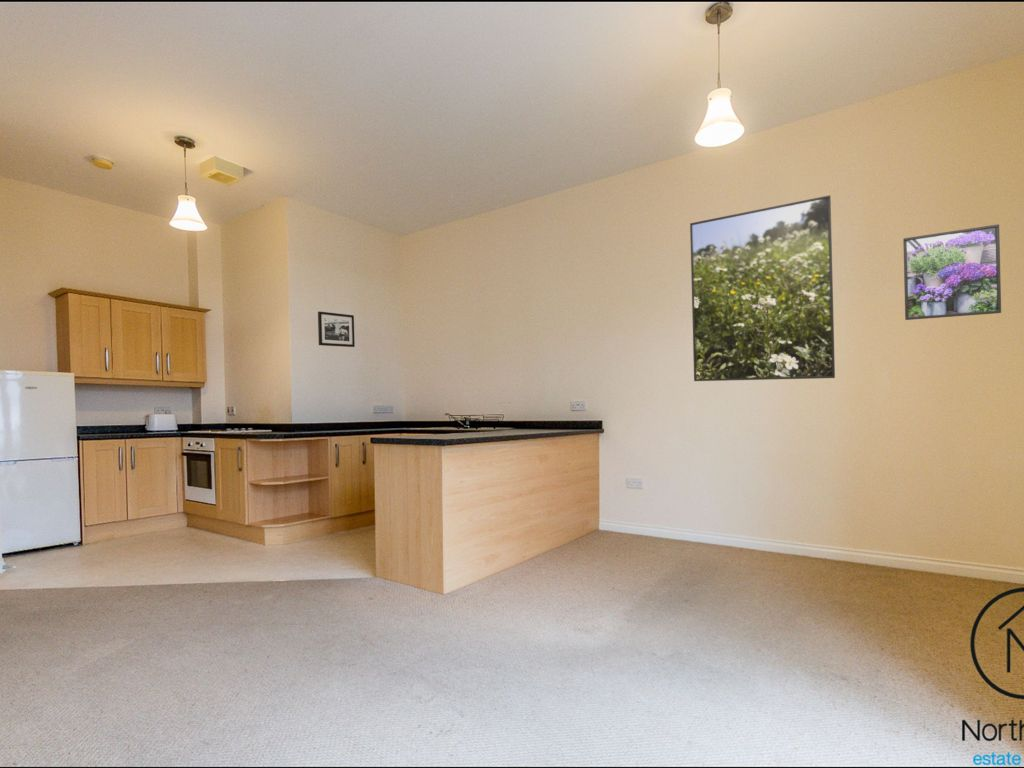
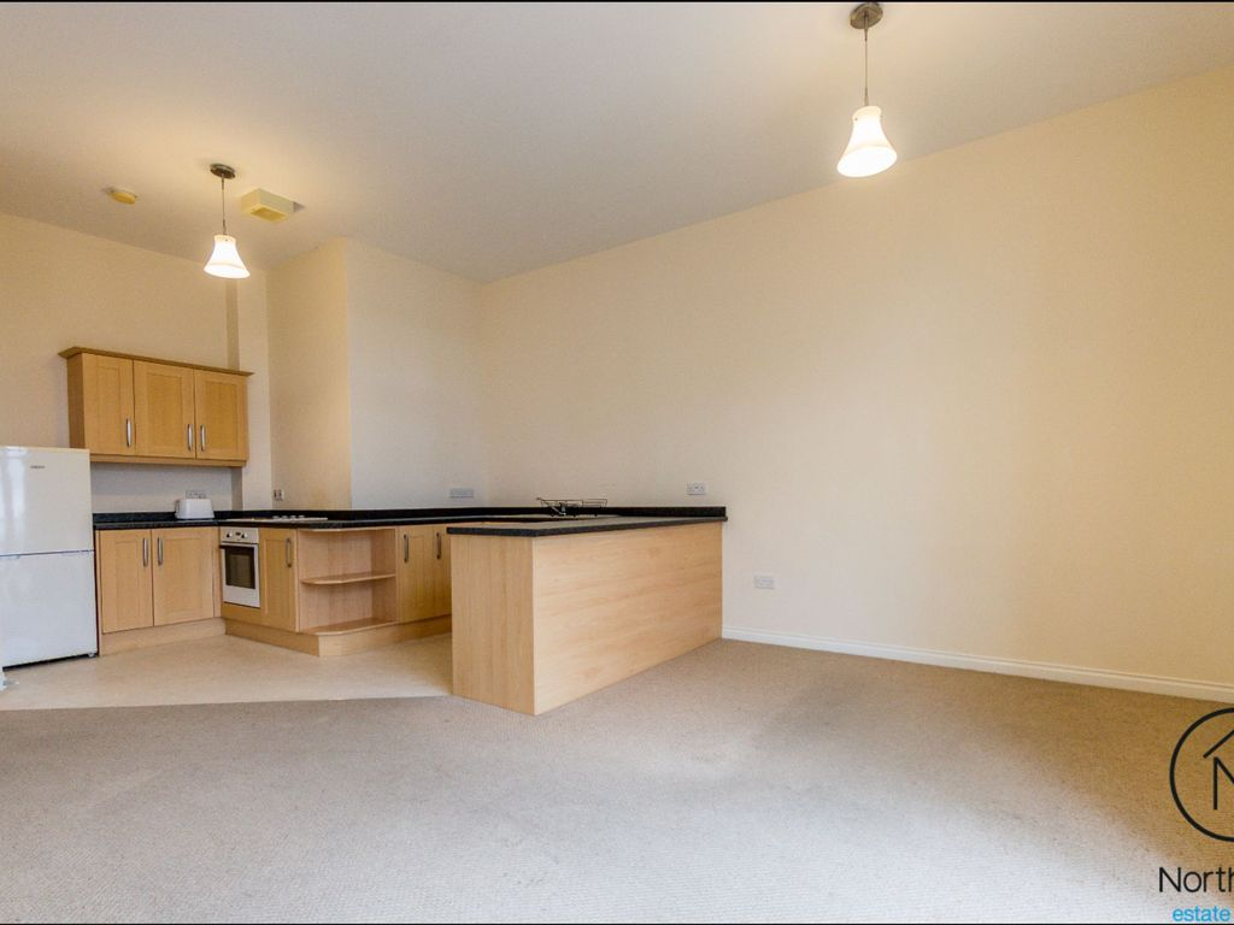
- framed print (757, 295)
- picture frame (336, 329)
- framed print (950, 274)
